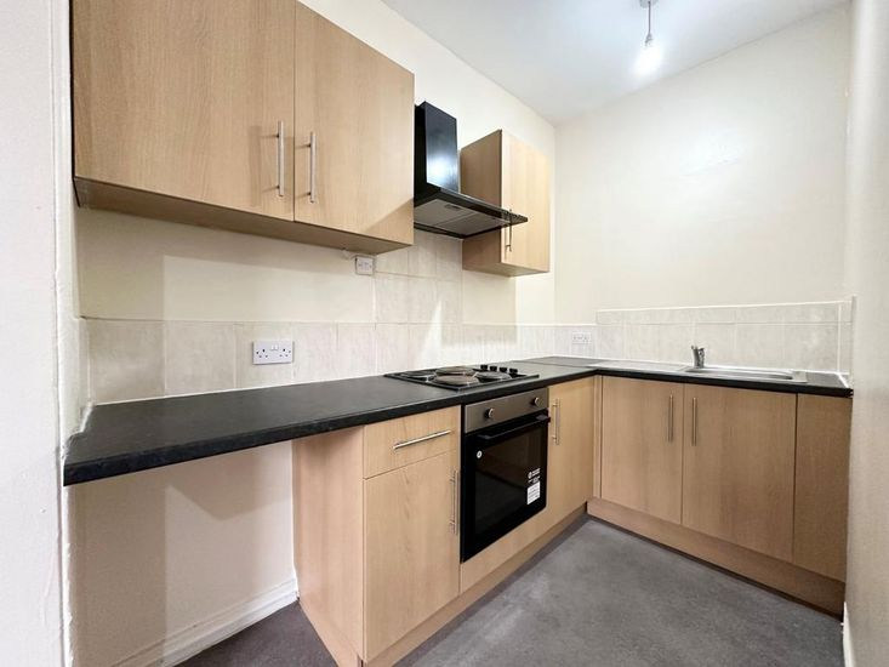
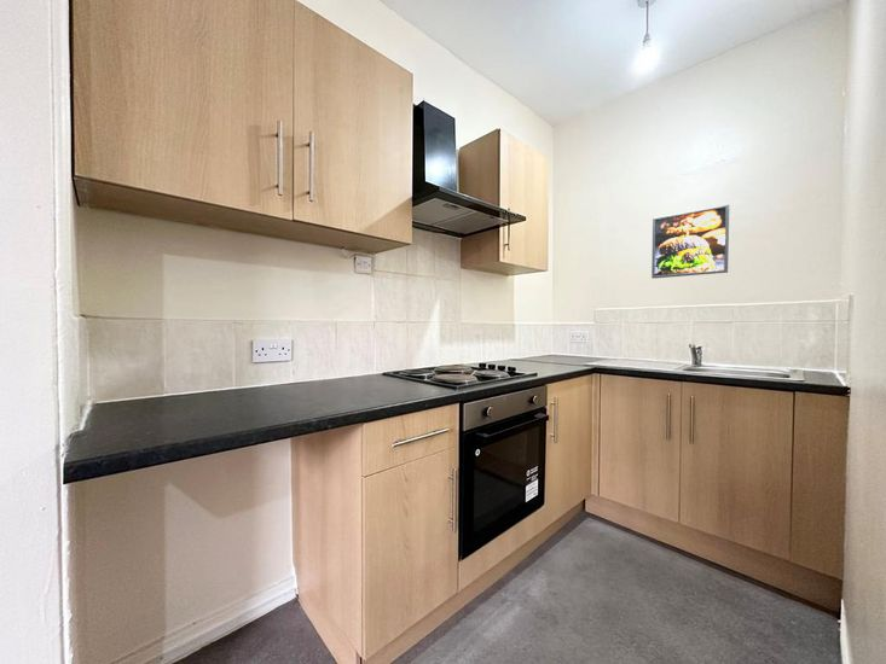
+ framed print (688, 244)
